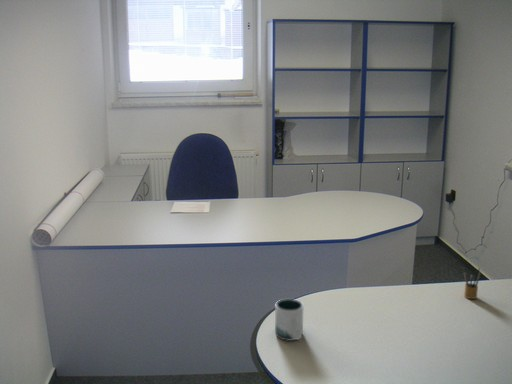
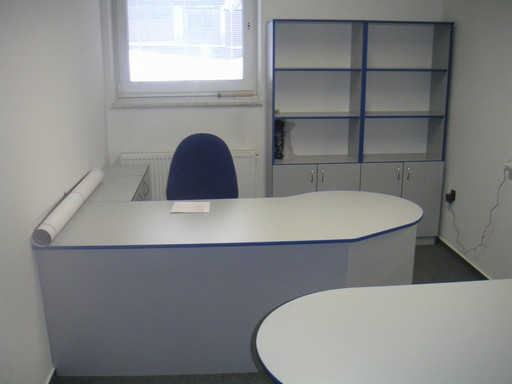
- mug (291, 322)
- pencil box (471, 282)
